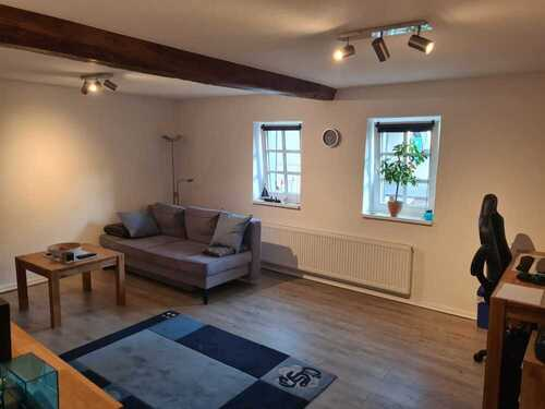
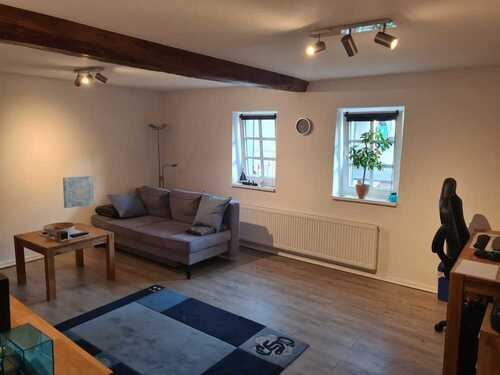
+ wall art (78, 191)
